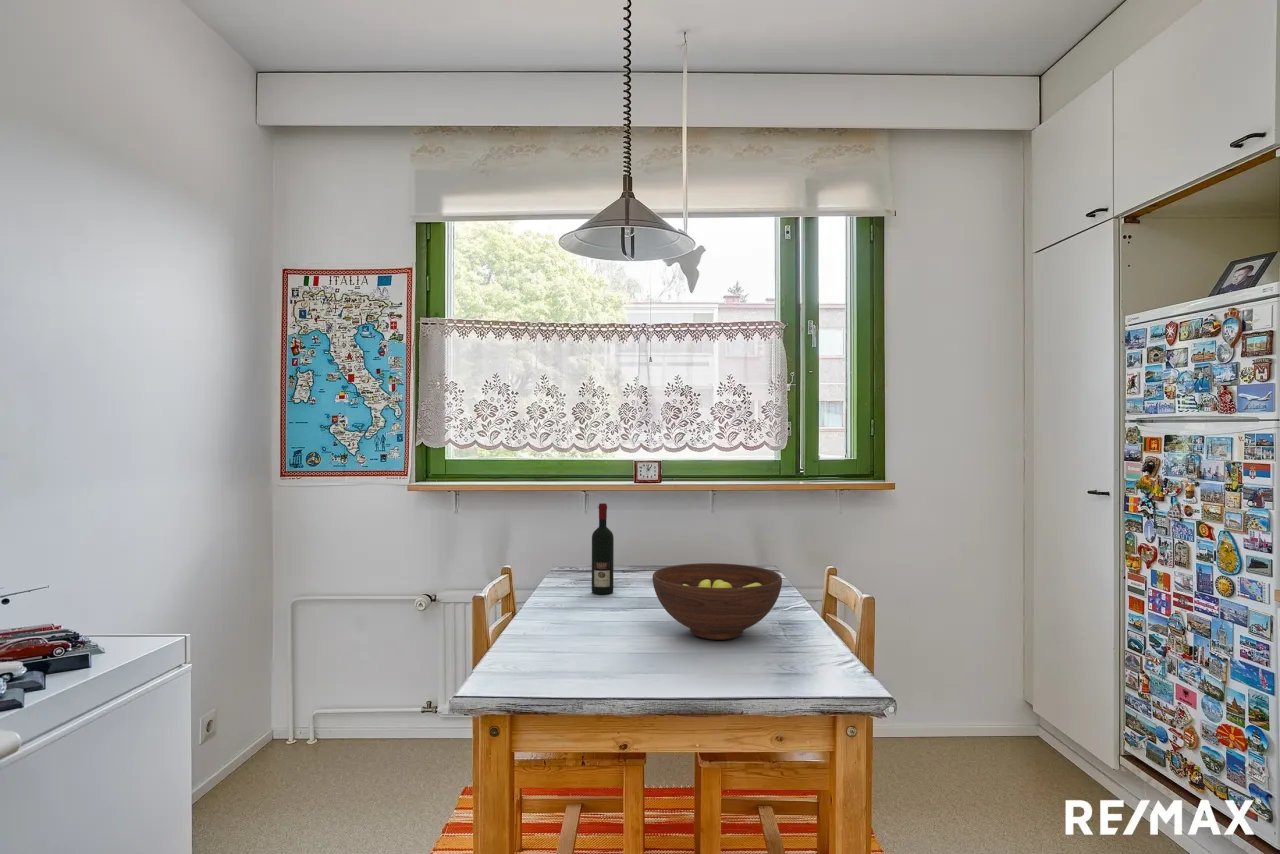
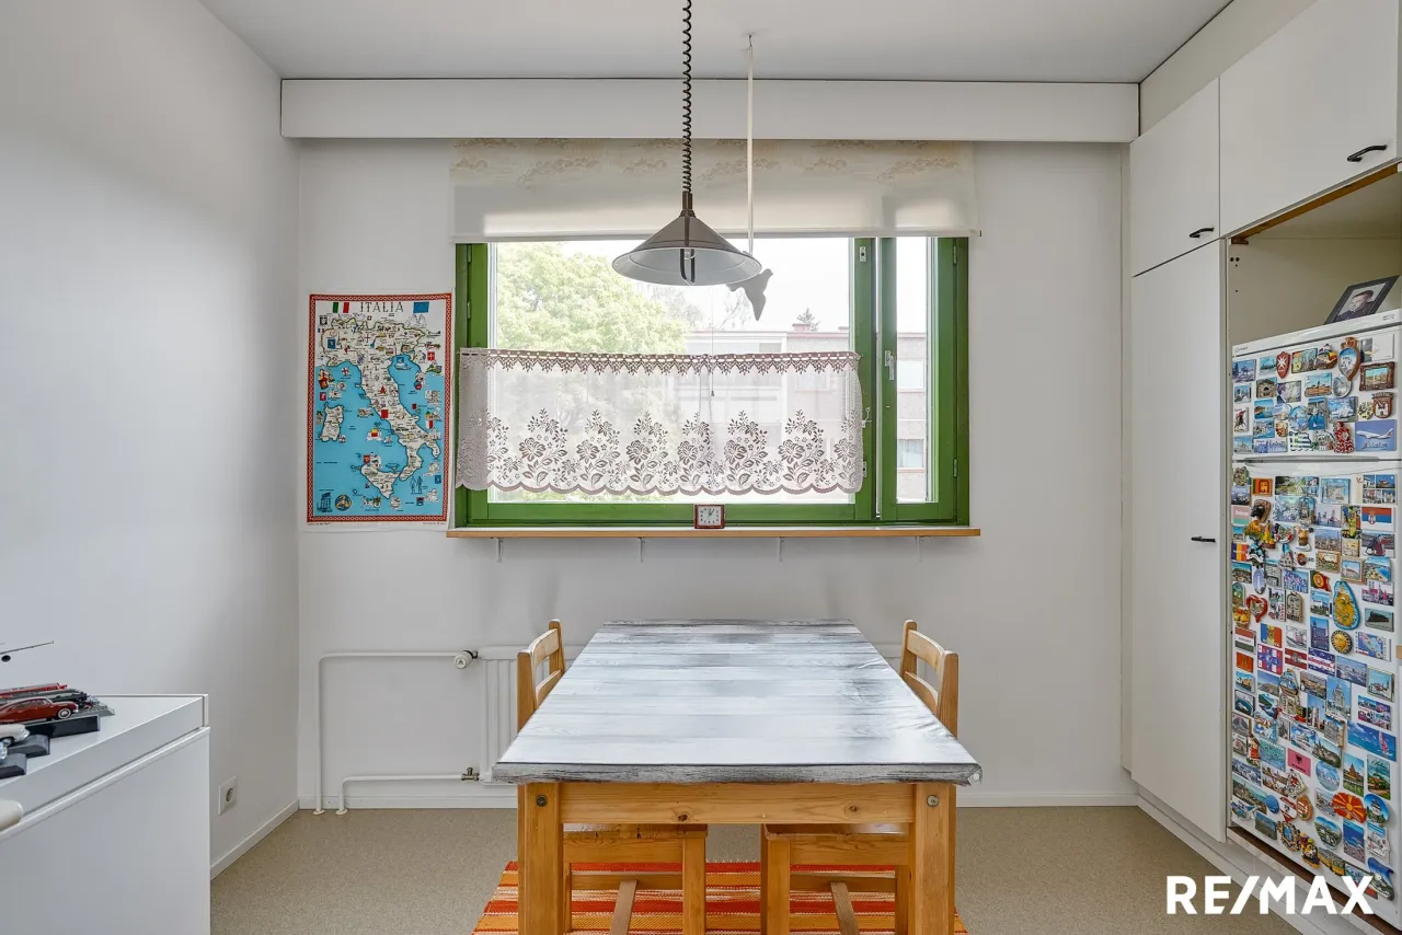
- fruit bowl (716, 604)
- alcohol (602, 547)
